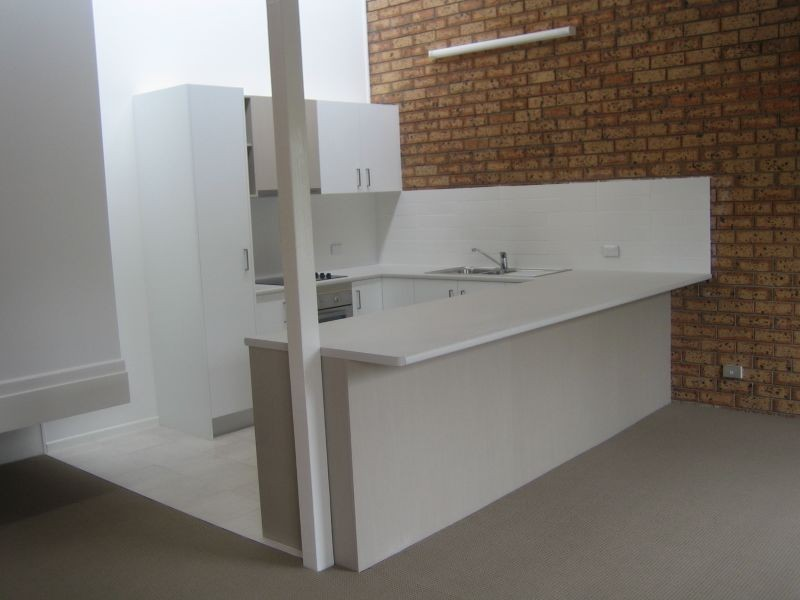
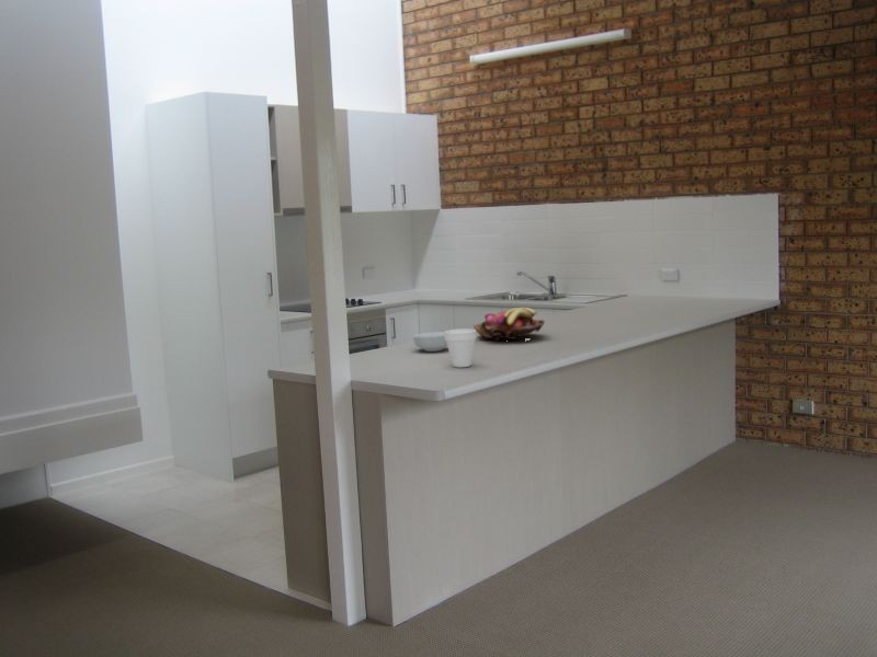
+ cereal bowl (433, 342)
+ cup (460, 348)
+ fruit basket (509, 323)
